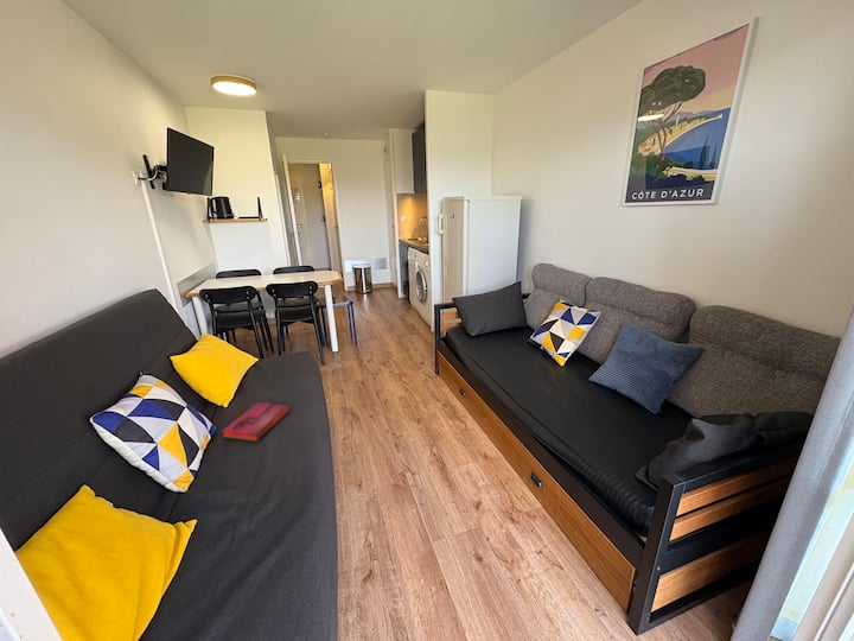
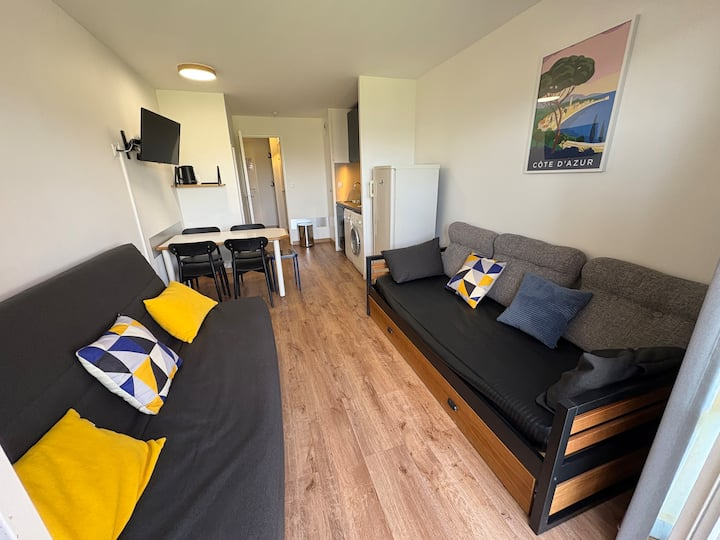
- hardback book (257, 420)
